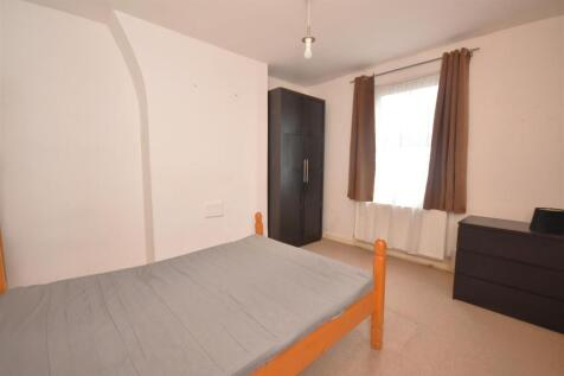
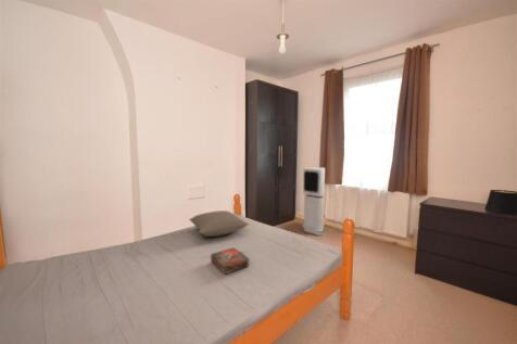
+ book (229, 259)
+ pillow (217, 221)
+ air purifier (317, 200)
